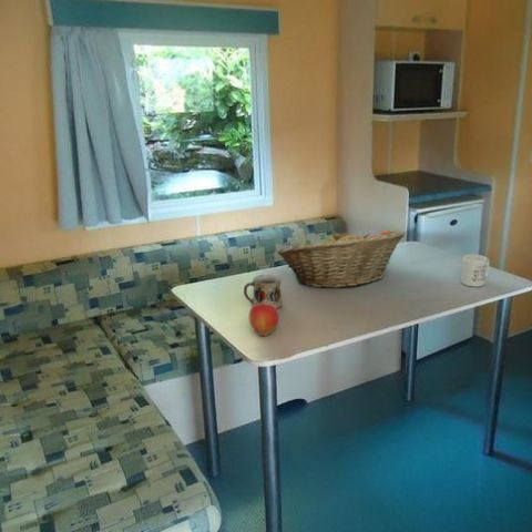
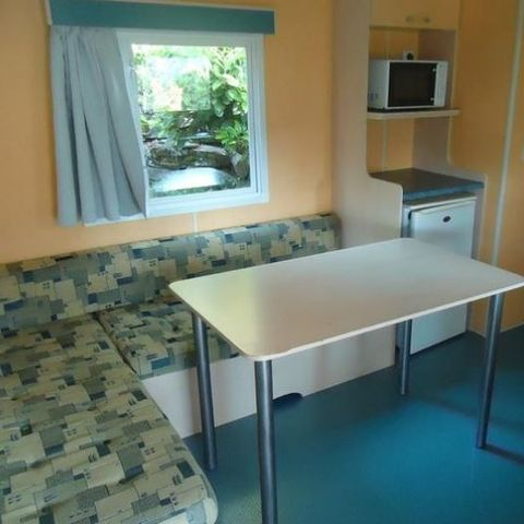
- mug (265, 291)
- fruit basket (340, 253)
- apple (264, 318)
- mug (477, 269)
